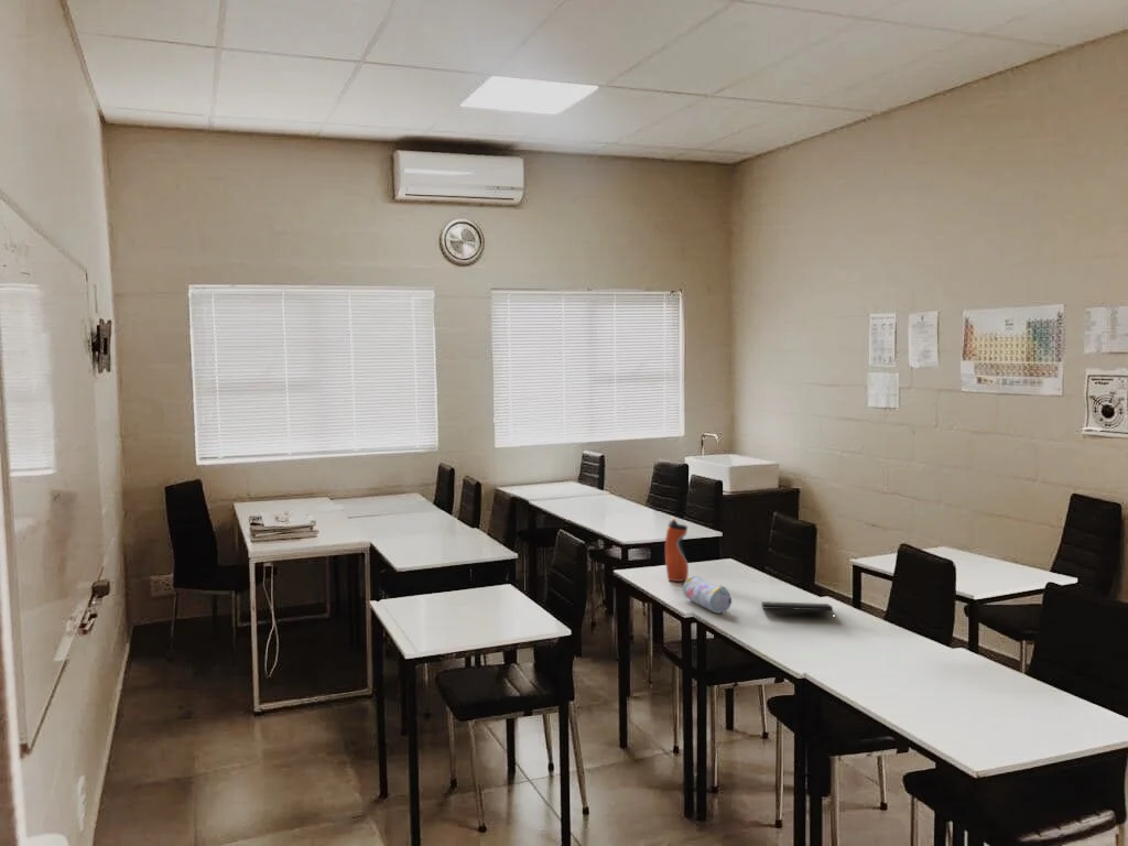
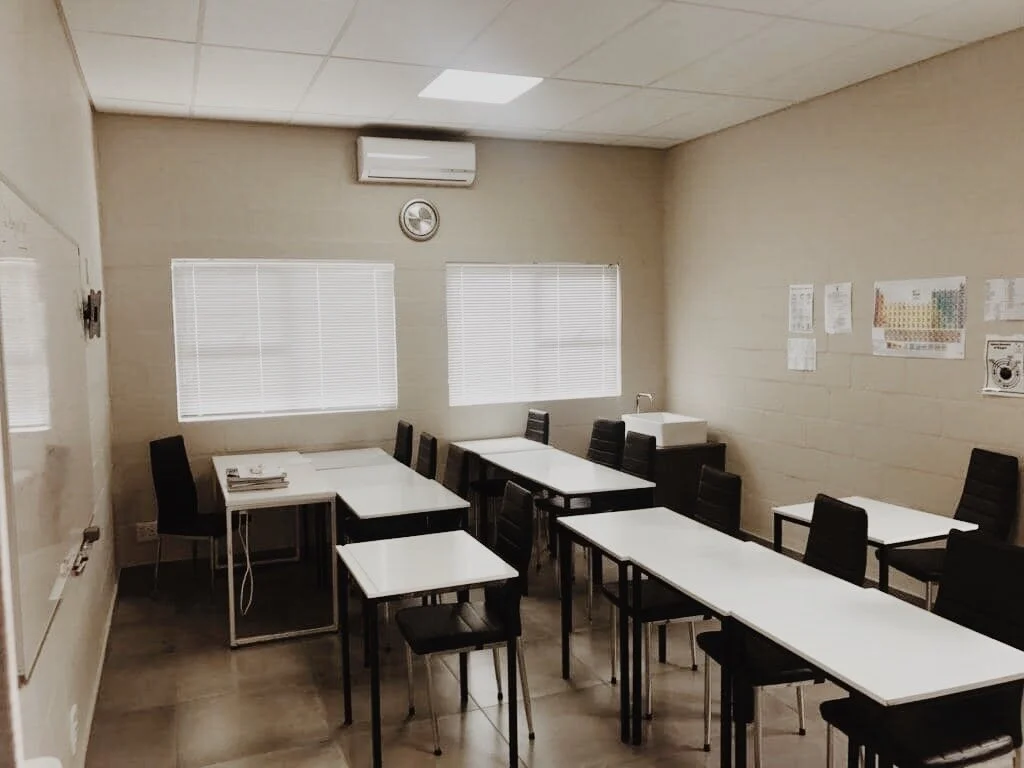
- water bottle (676, 549)
- pencil case (706, 594)
- notepad (795, 606)
